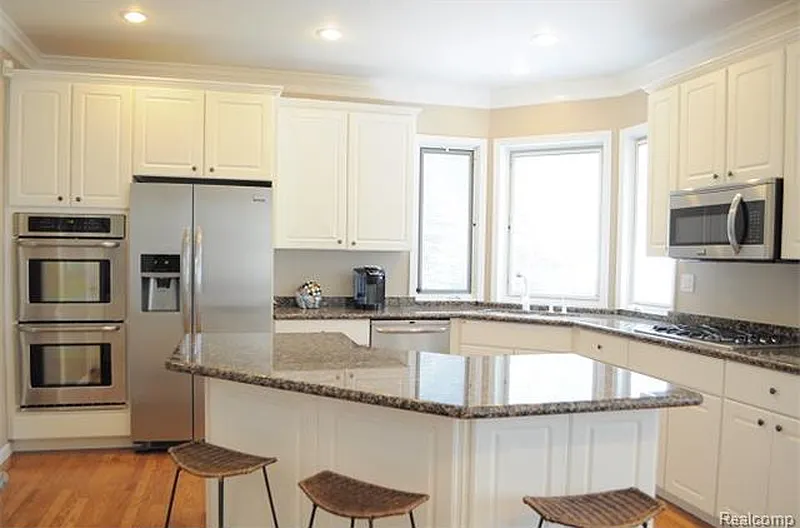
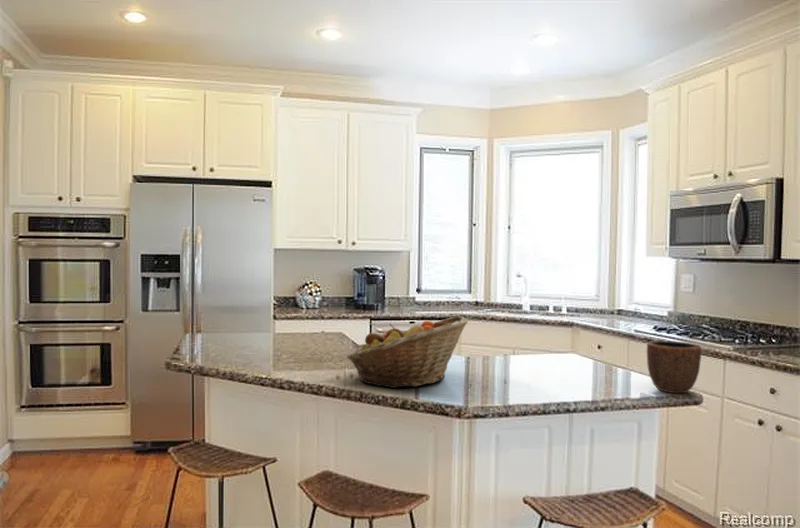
+ bowl (673, 367)
+ fruit basket (409, 347)
